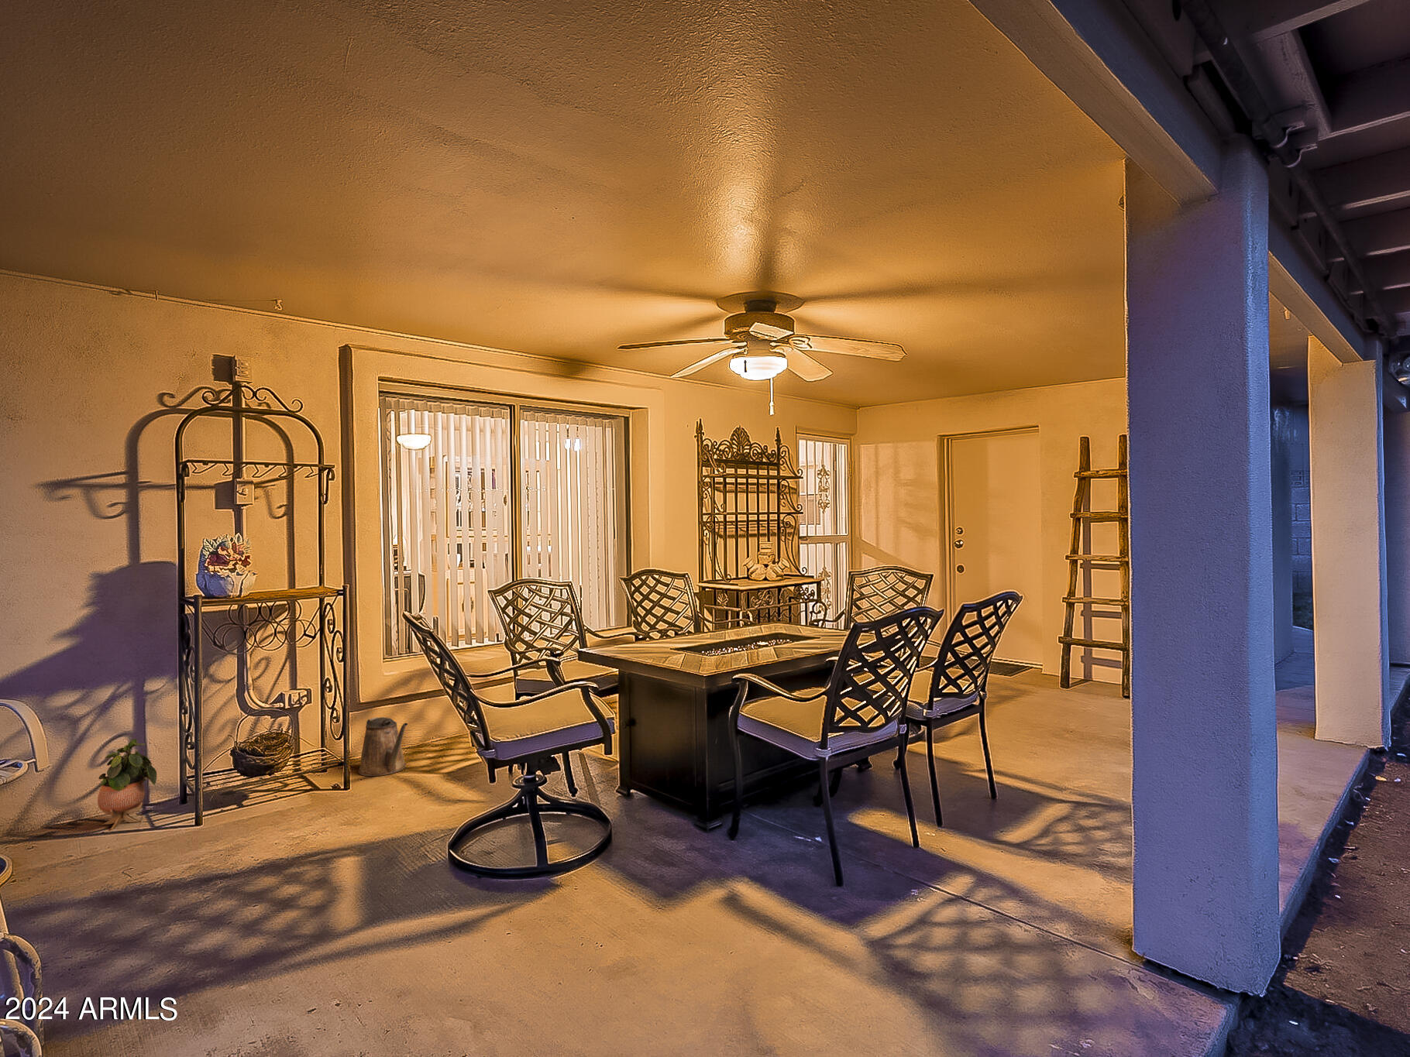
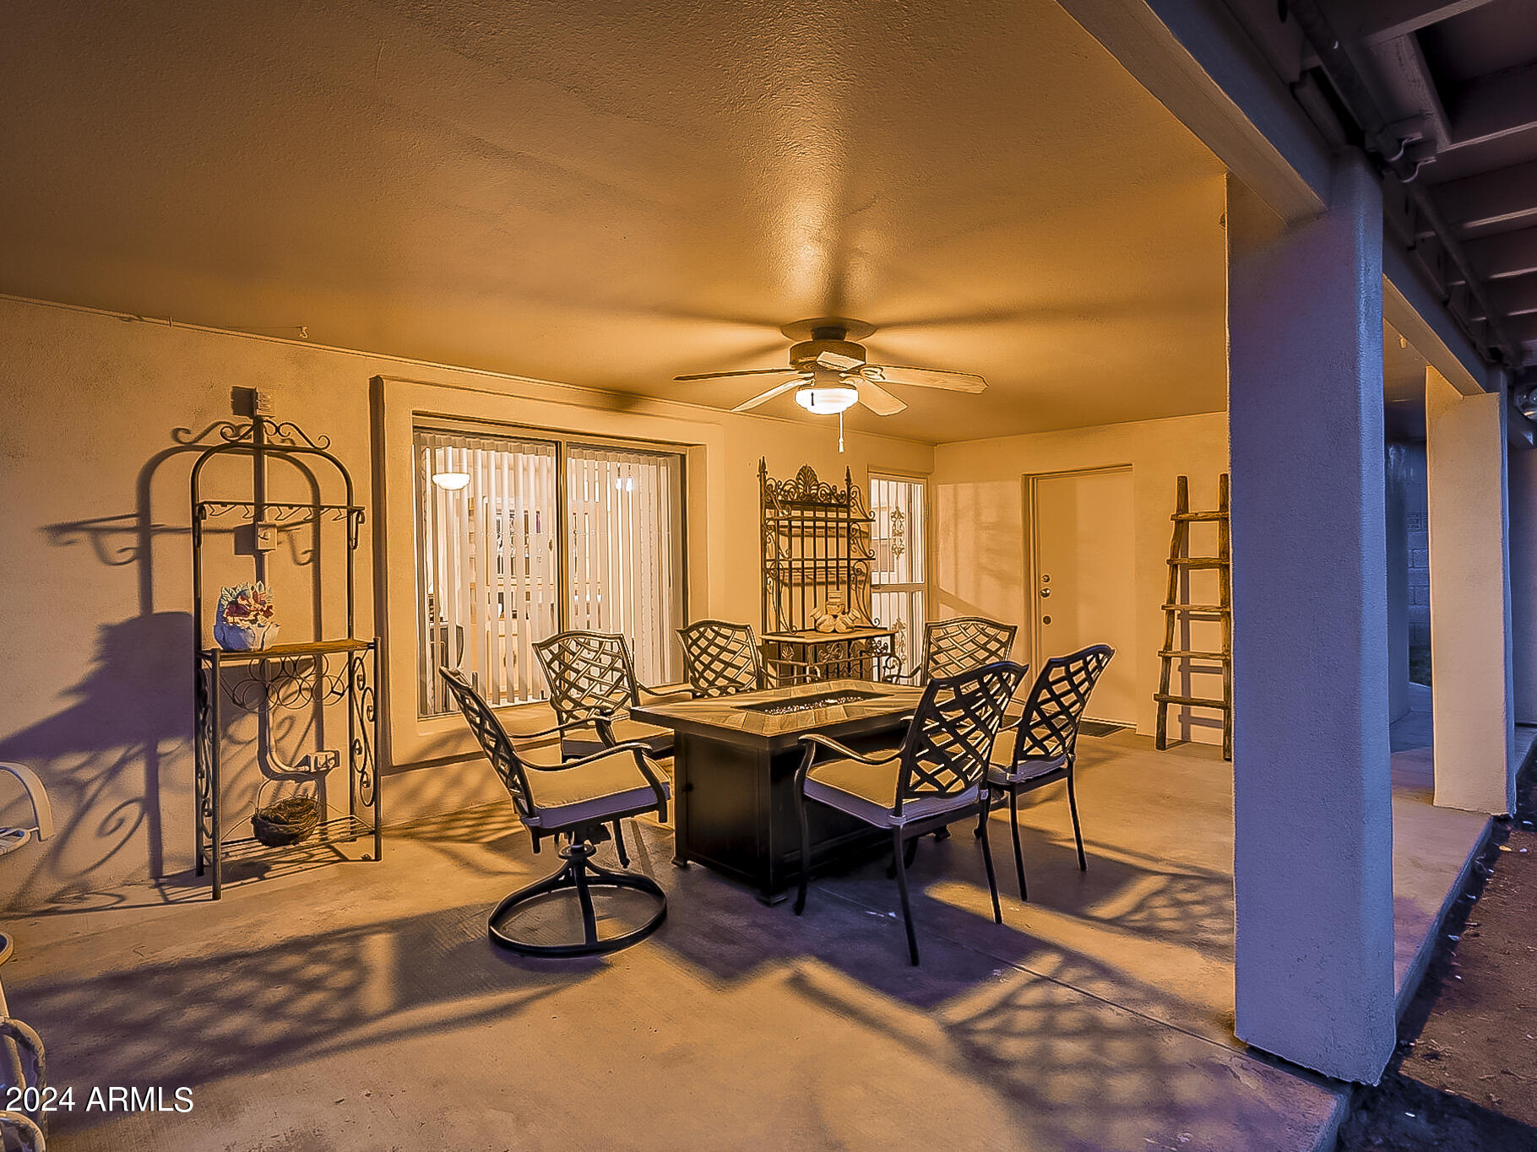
- watering can (387, 744)
- potted plant (127, 782)
